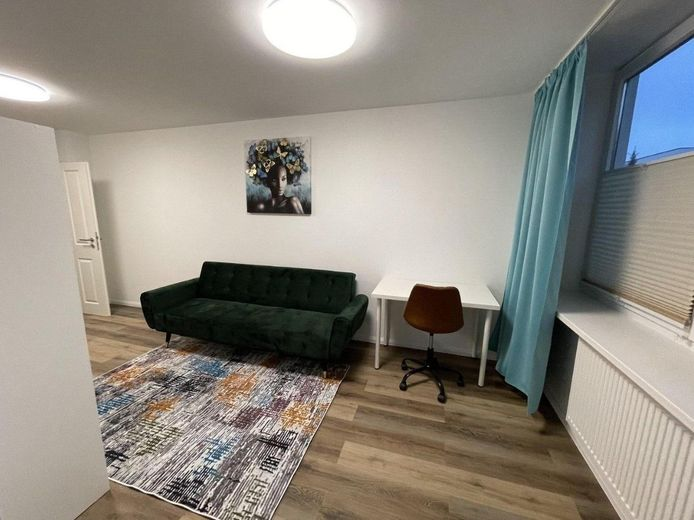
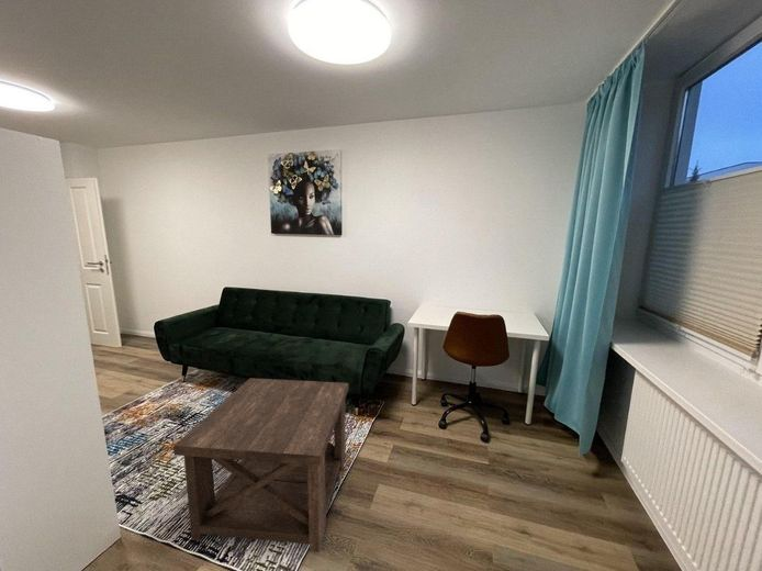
+ side table (279, 450)
